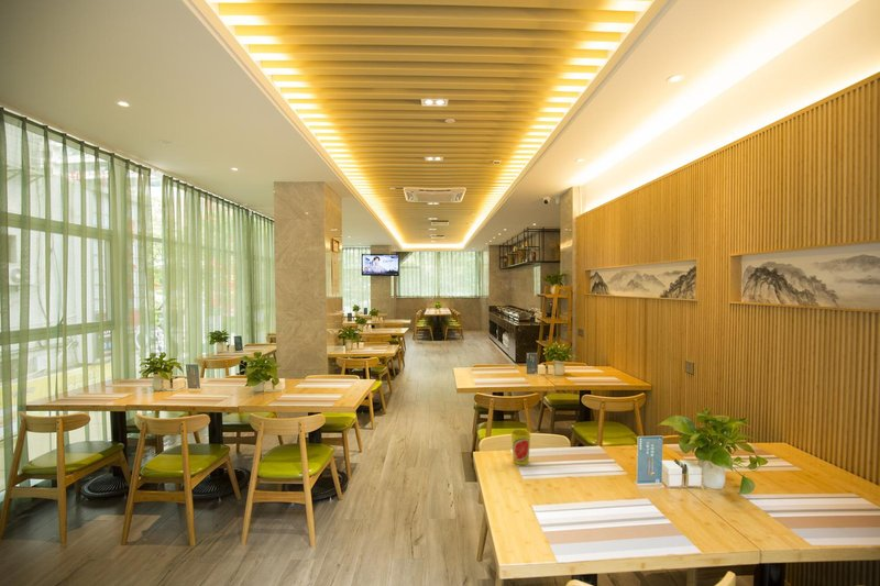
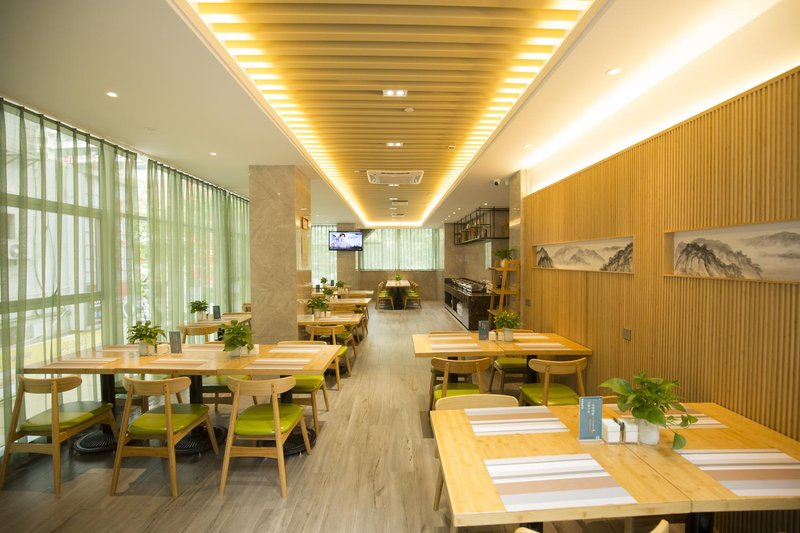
- cup (520, 446)
